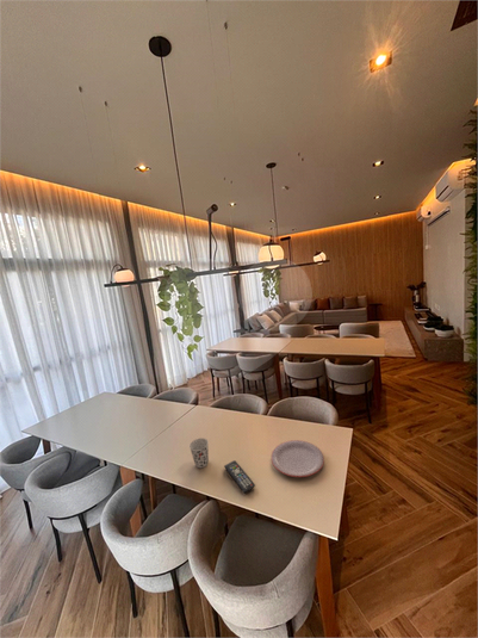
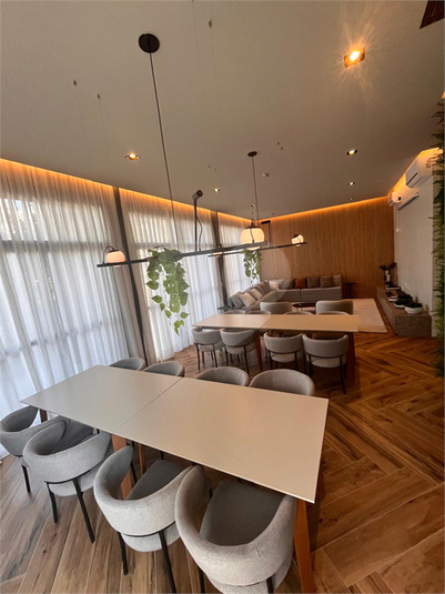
- cup (200, 453)
- remote control (238, 475)
- plate (297, 458)
